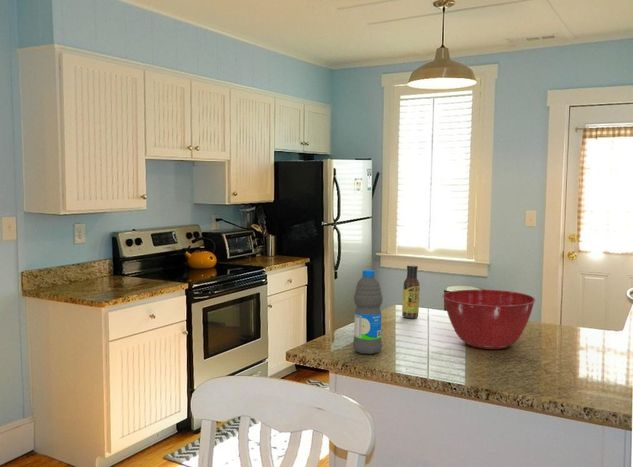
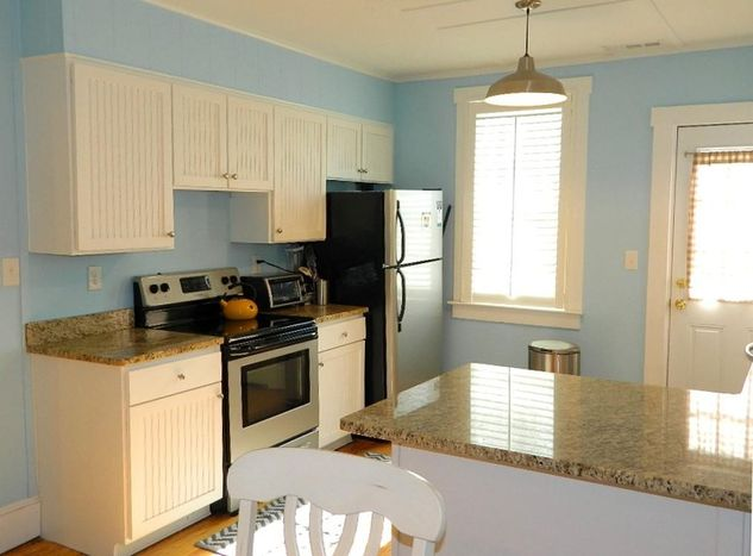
- water bottle (368, 311)
- mixing bowl (487, 320)
- sauce bottle (411, 291)
